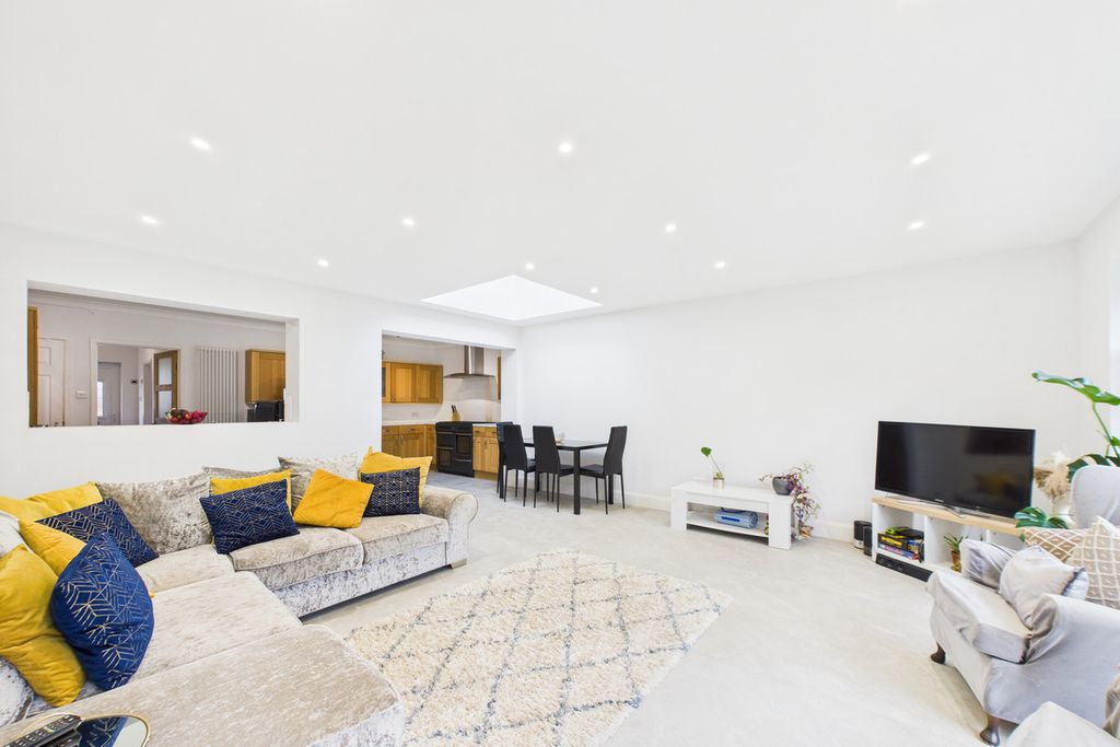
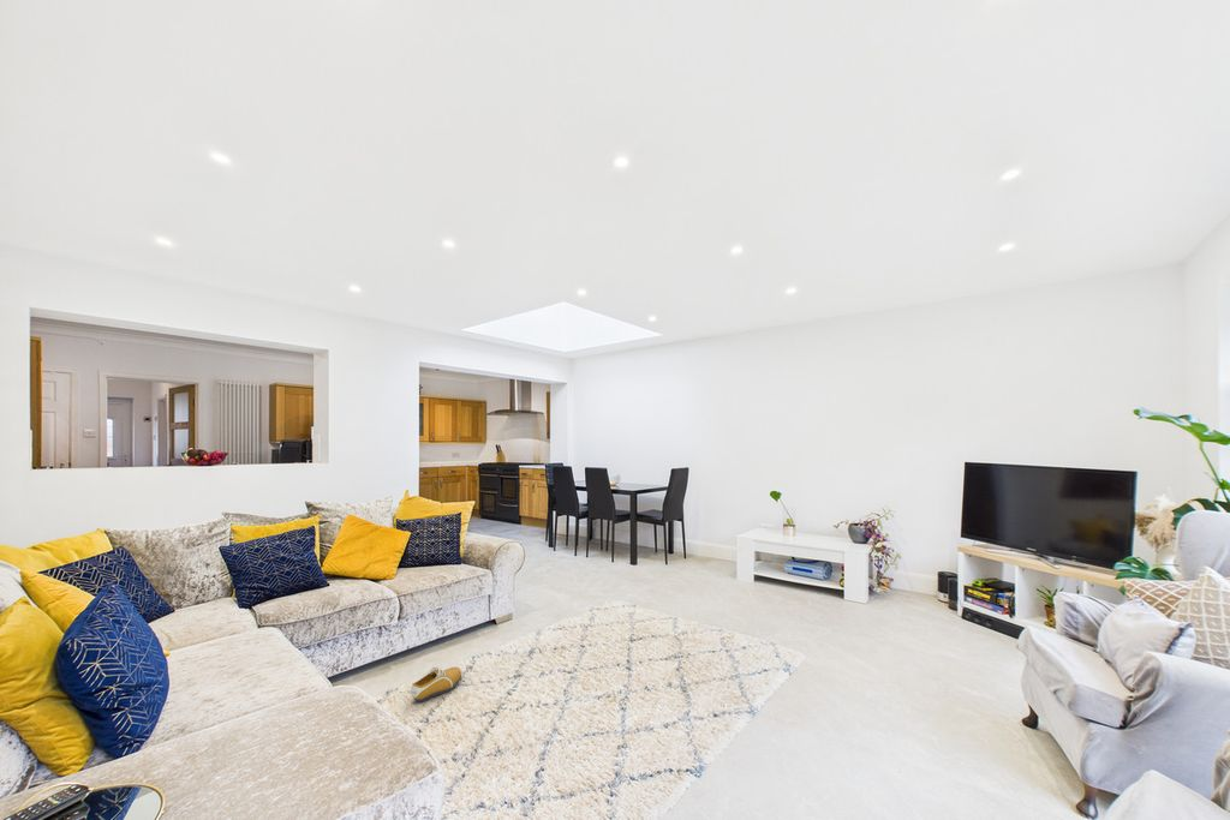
+ shoe (437, 680)
